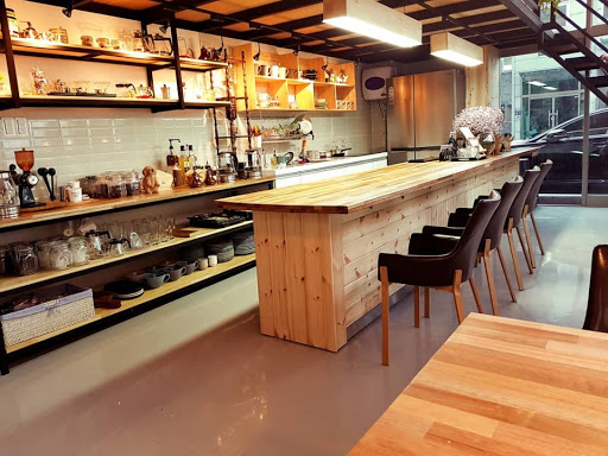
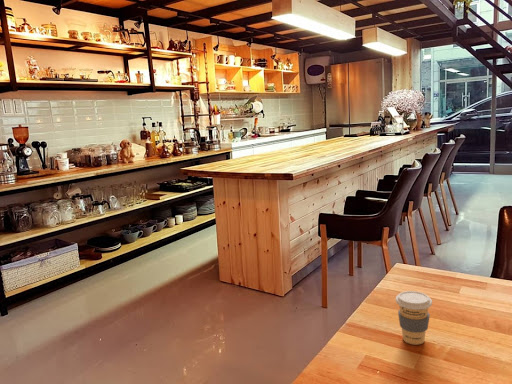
+ coffee cup (413, 318)
